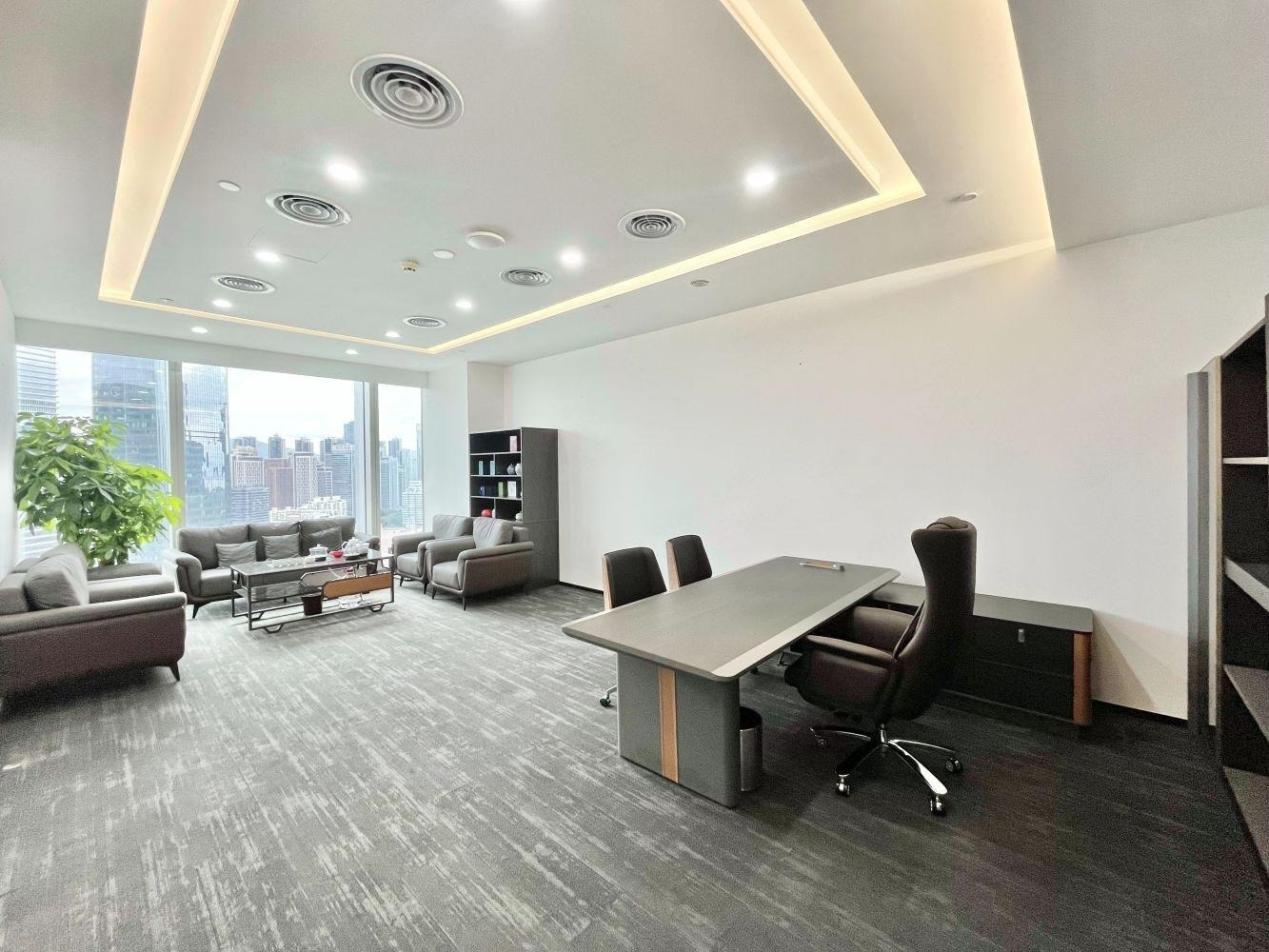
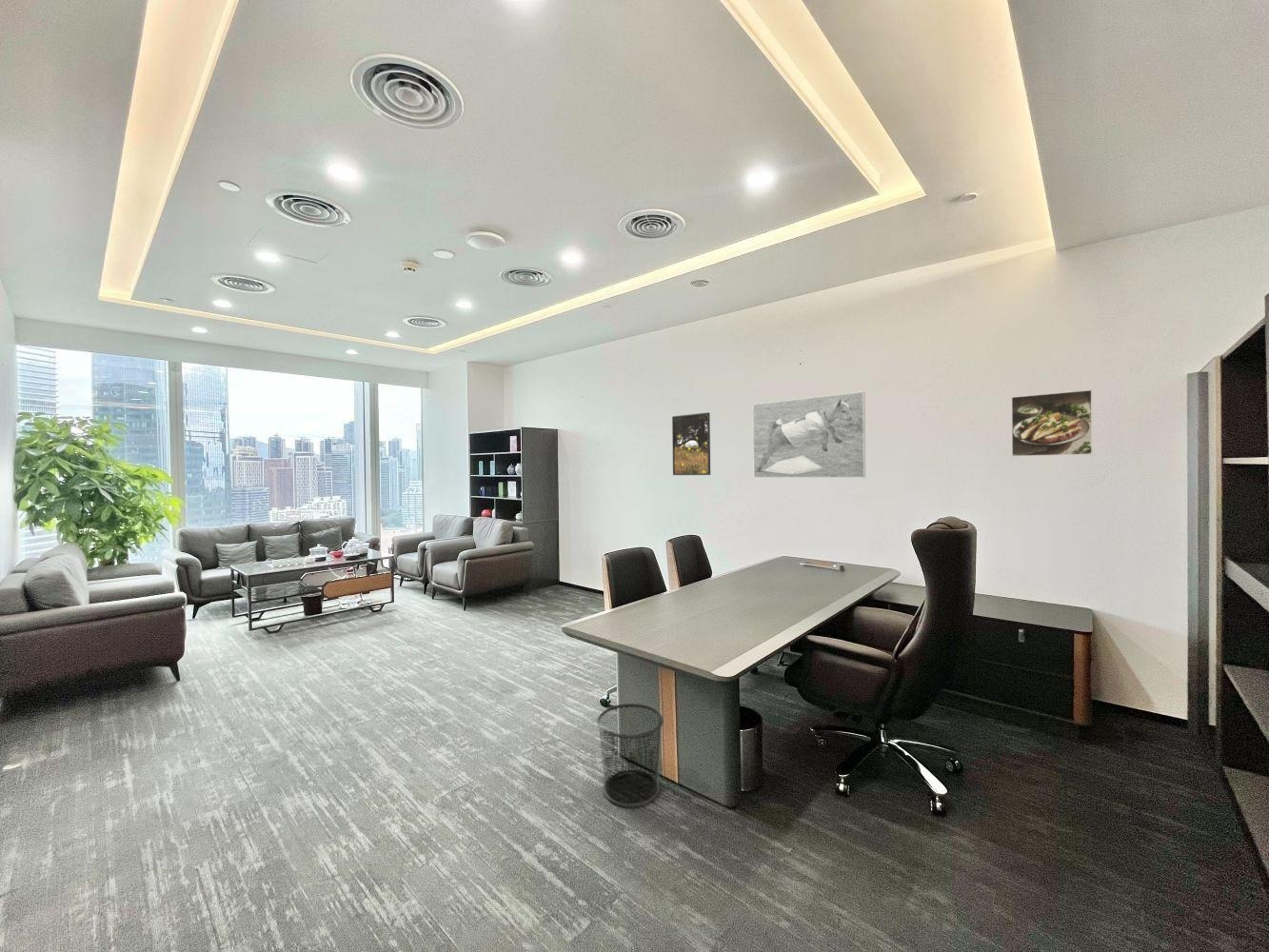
+ waste bin (630, 753)
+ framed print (804, 438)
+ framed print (1050, 425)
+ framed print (690, 445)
